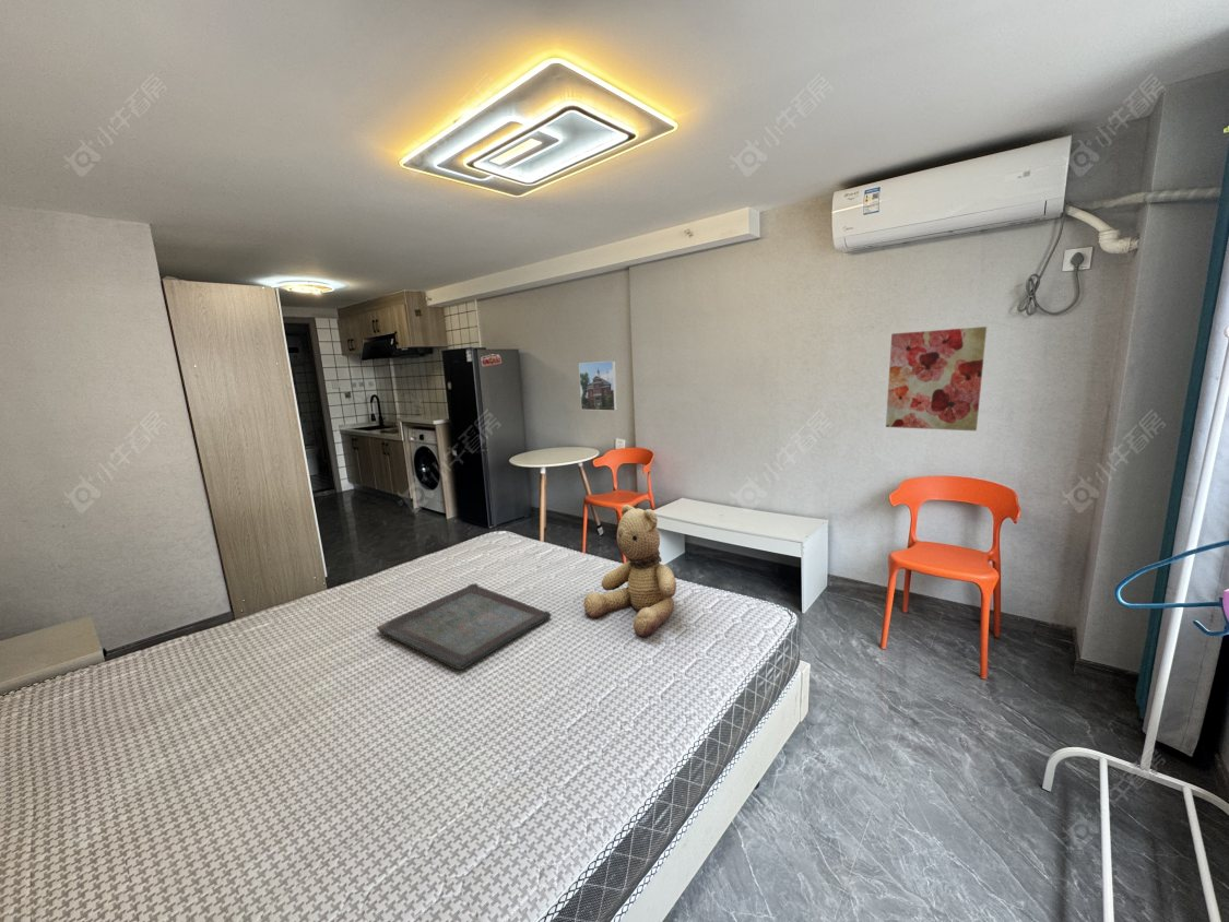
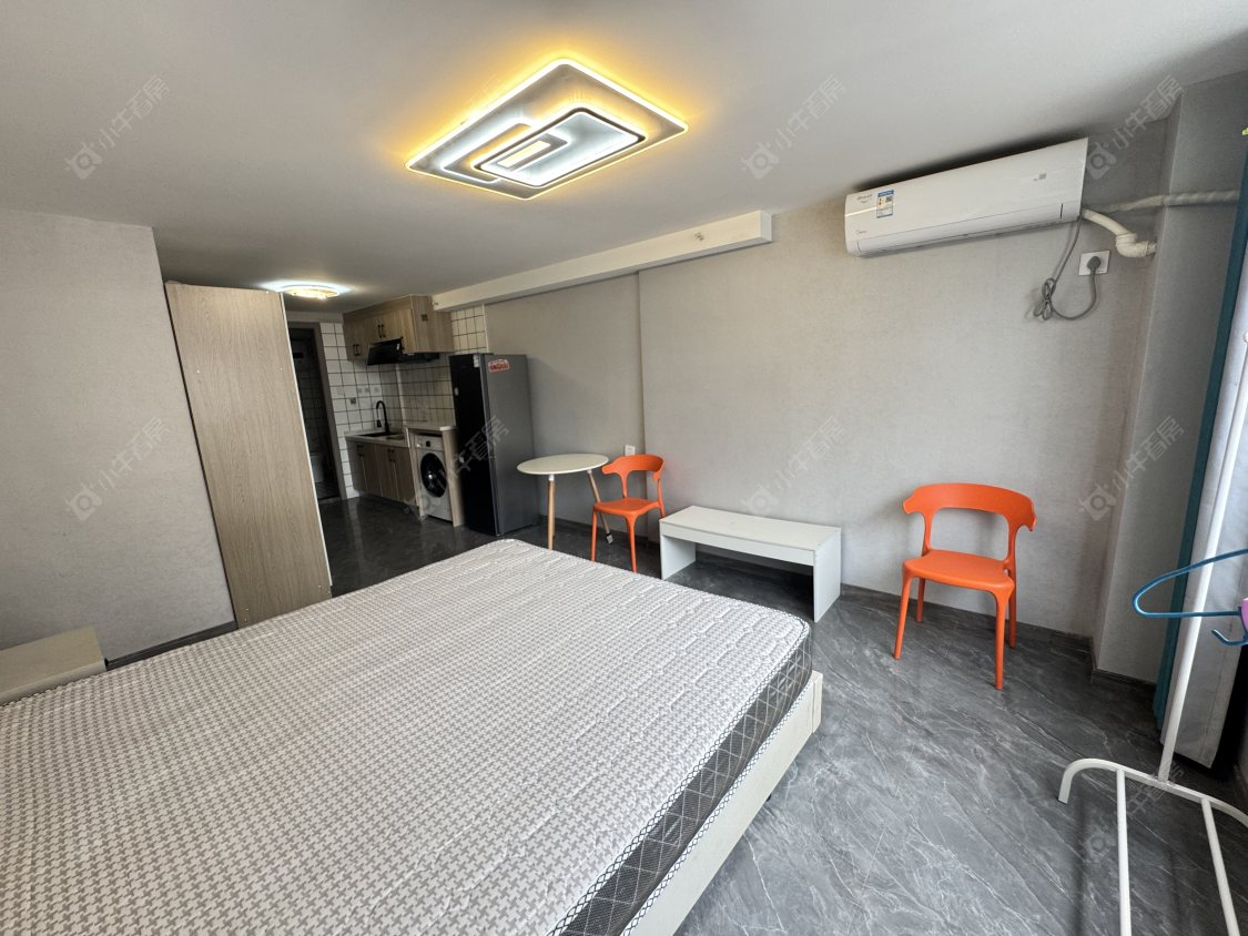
- teddy bear (633, 563)
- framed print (598, 386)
- serving tray (465, 620)
- wall art (932, 380)
